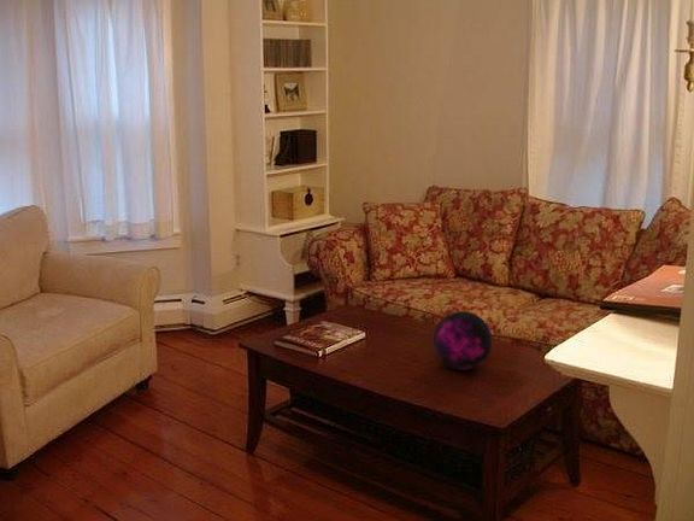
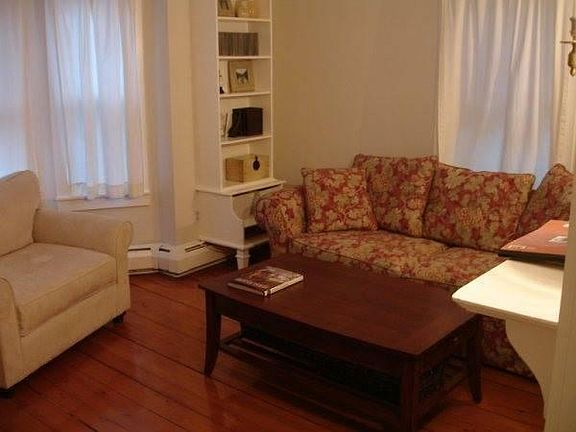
- decorative orb (461, 340)
